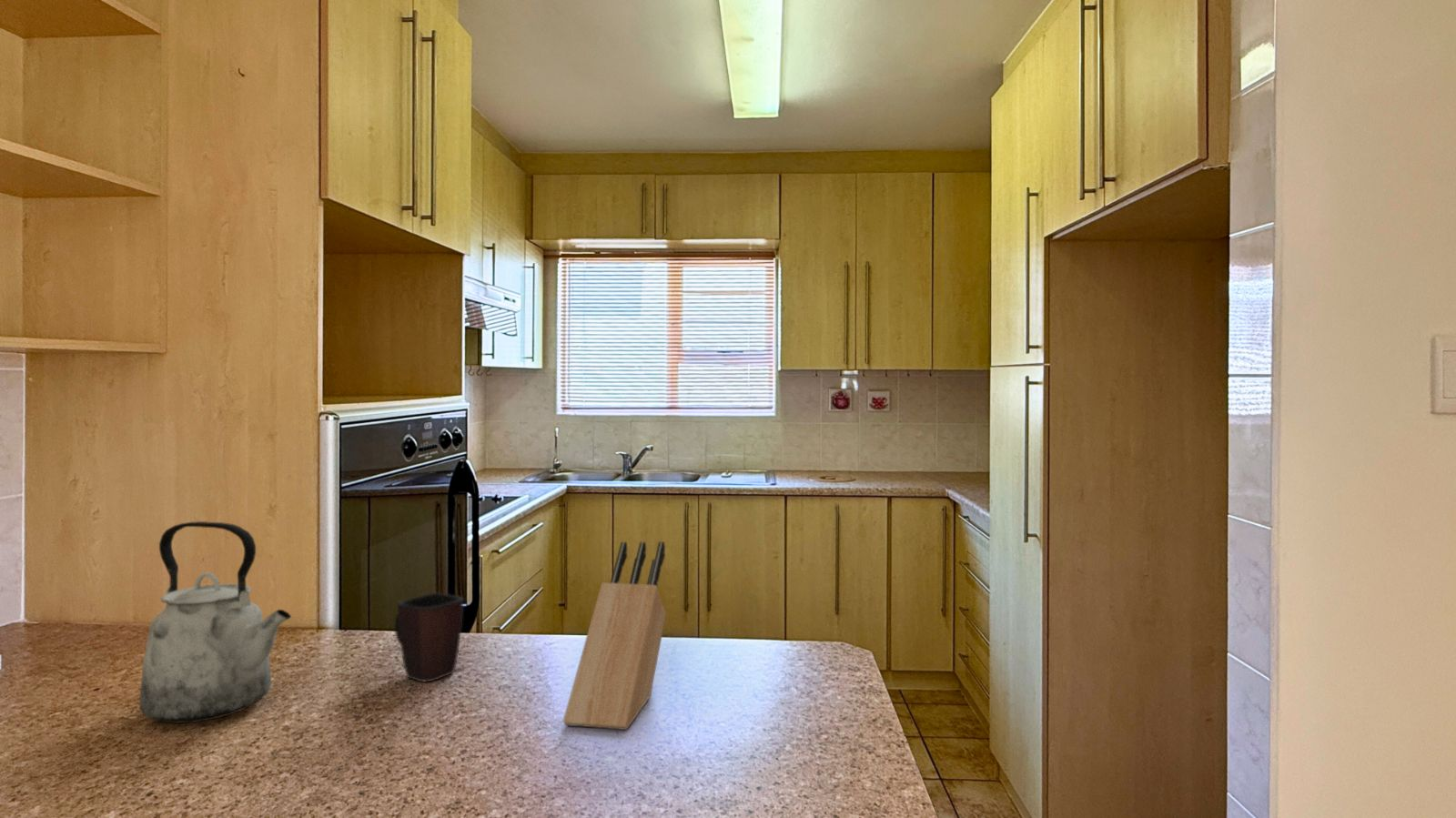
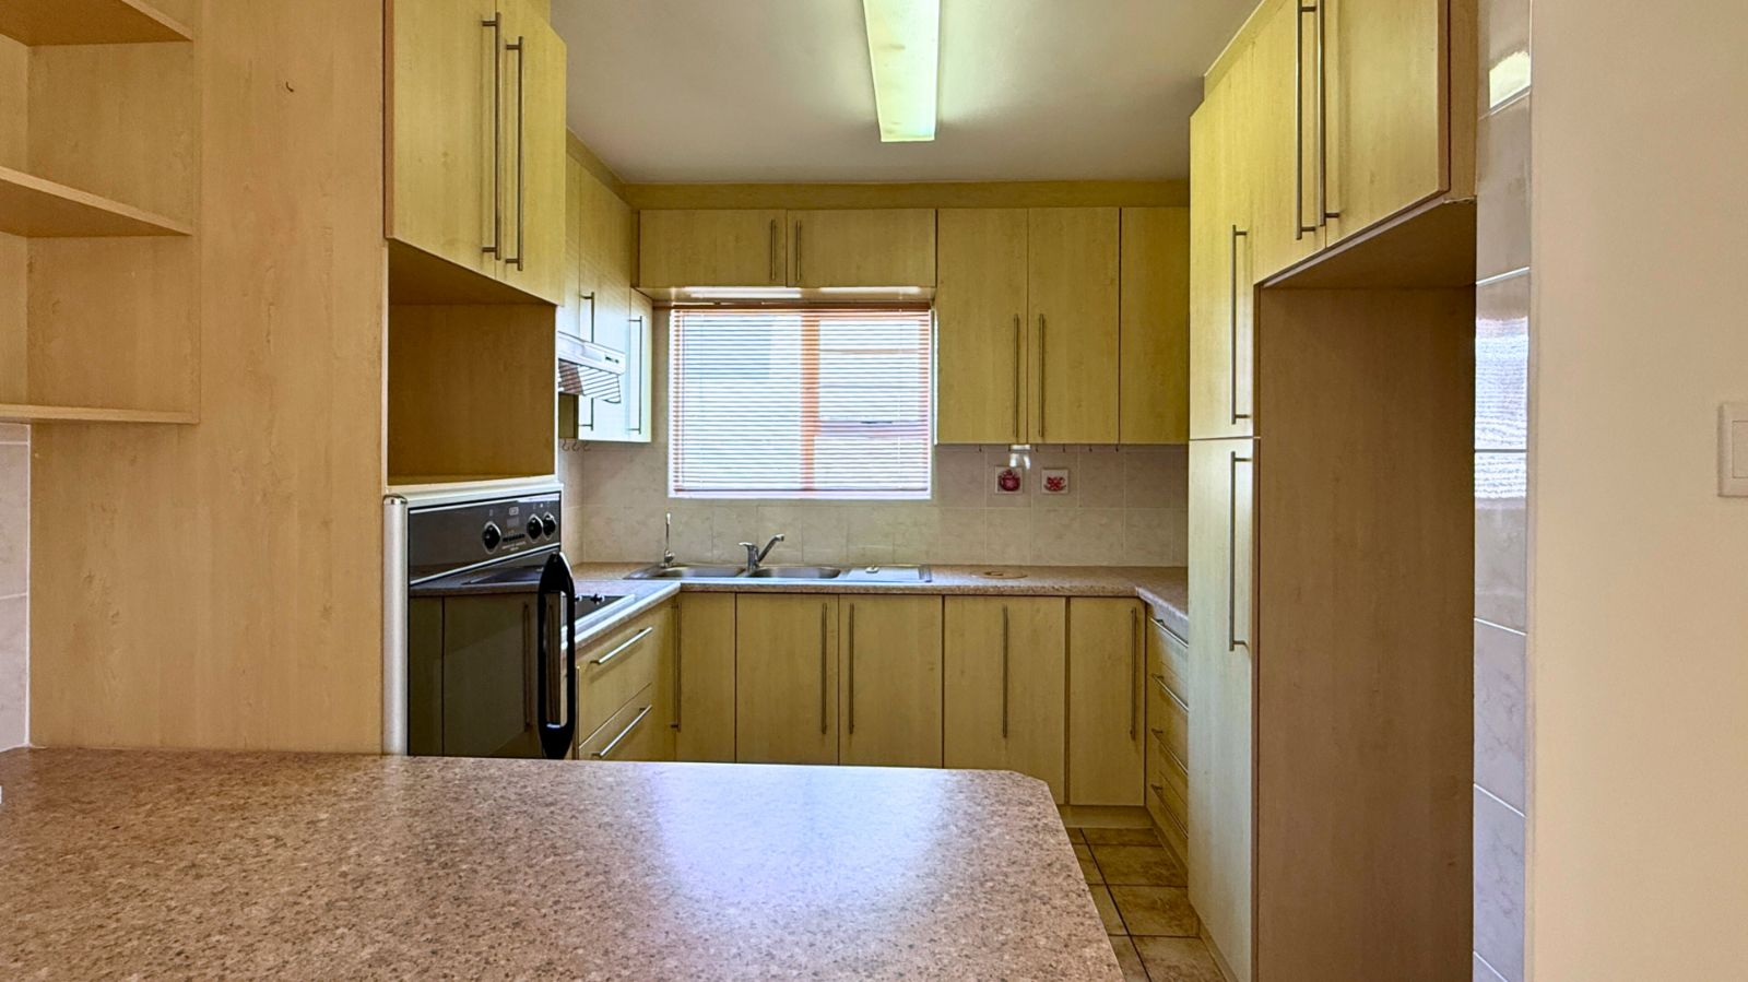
- knife block (622, 623)
- kettle (225, 617)
- mug (421, 637)
